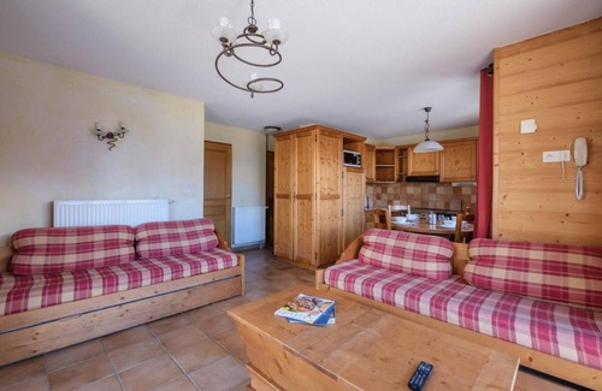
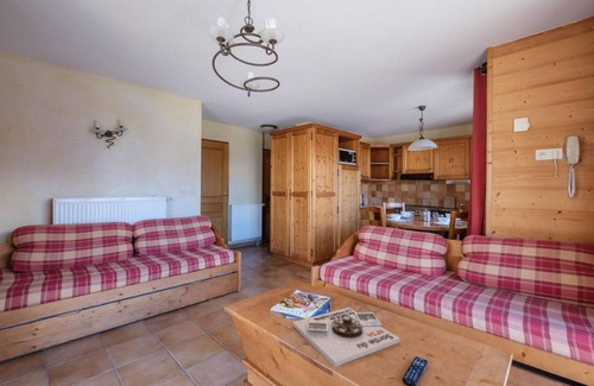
+ board game (348, 323)
